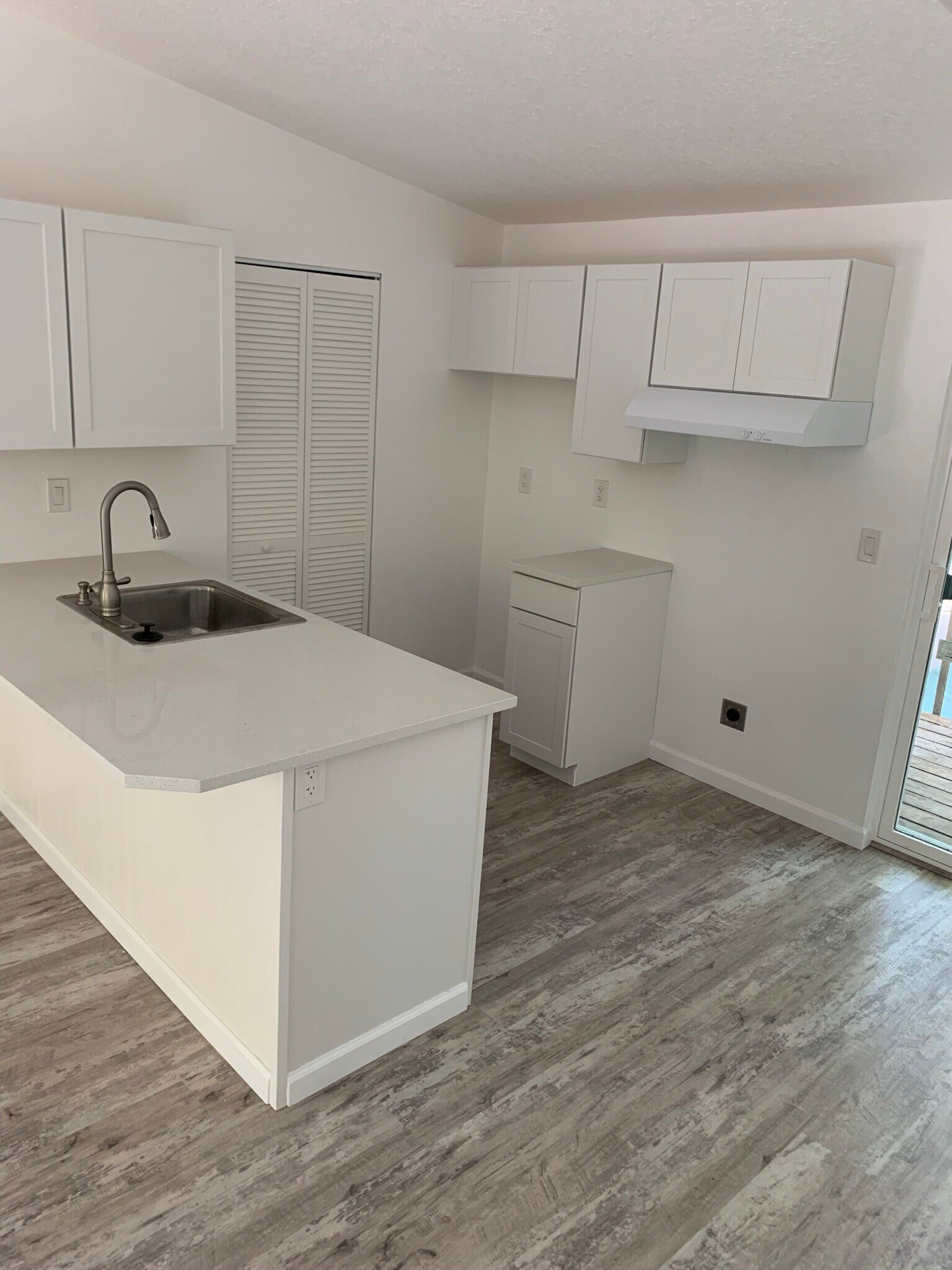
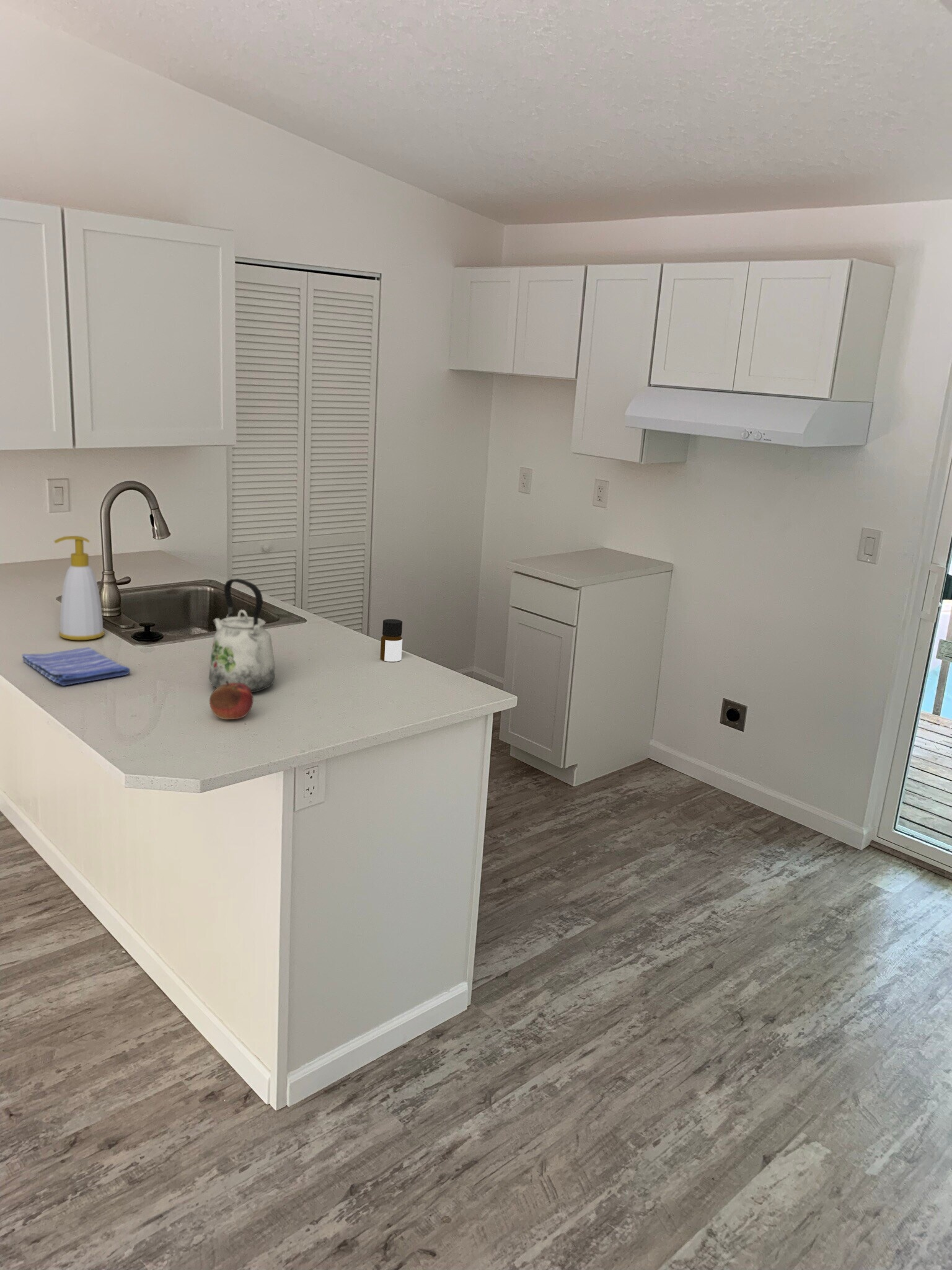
+ fruit (231, 699)
+ soap bottle (79, 587)
+ bottle (391, 640)
+ kettle (236, 632)
+ dish towel (76, 663)
